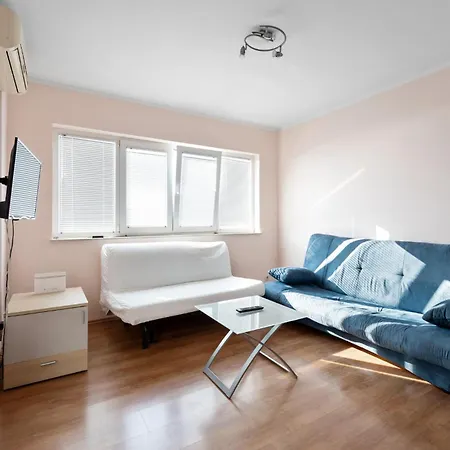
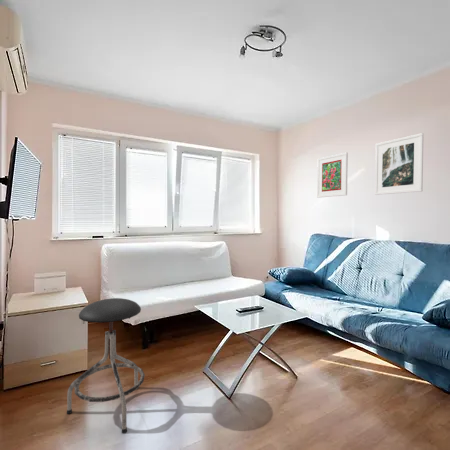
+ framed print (397, 166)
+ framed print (331, 176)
+ stool (112, 356)
